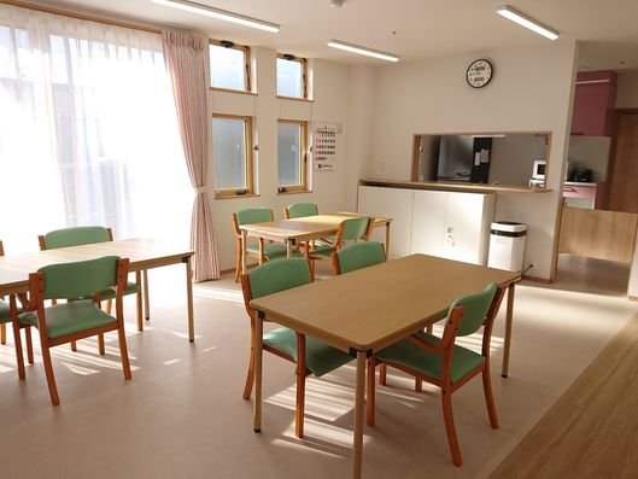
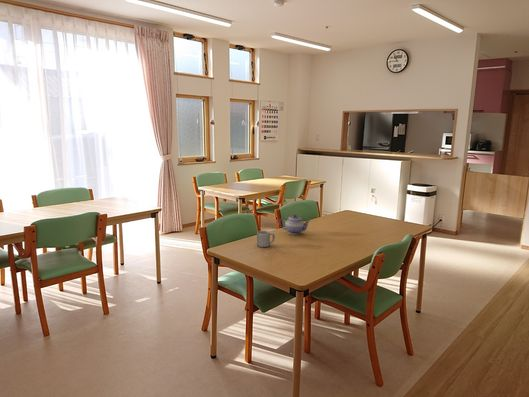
+ teapot (294, 223)
+ mug (266, 238)
